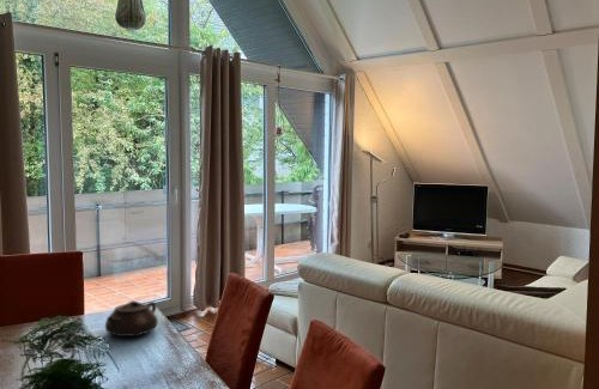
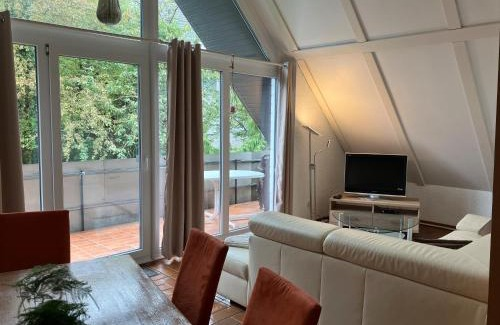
- teapot (133, 316)
